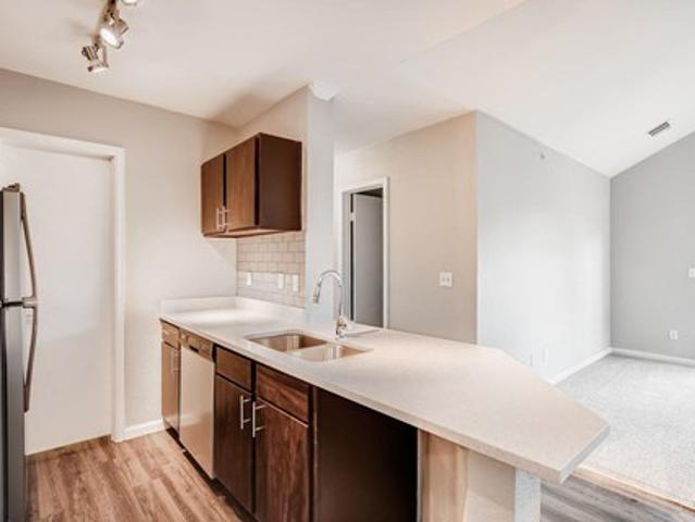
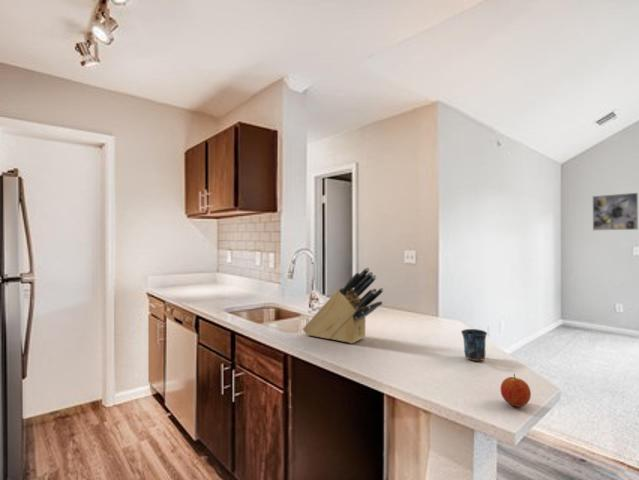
+ knife block (342, 302)
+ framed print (614, 212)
+ mug (471, 345)
+ fruit (515, 389)
